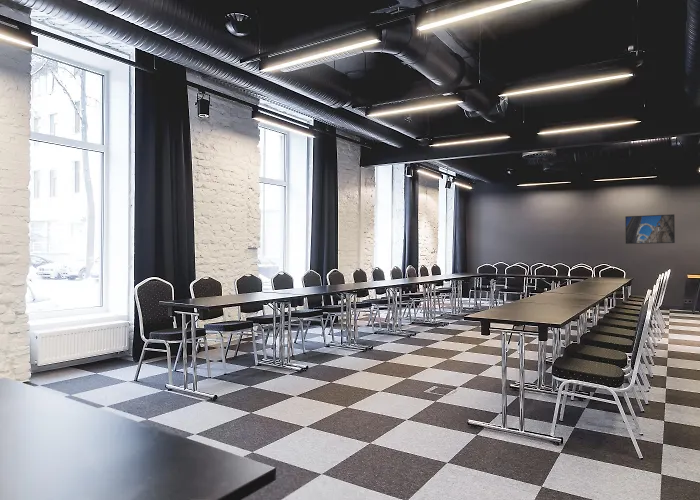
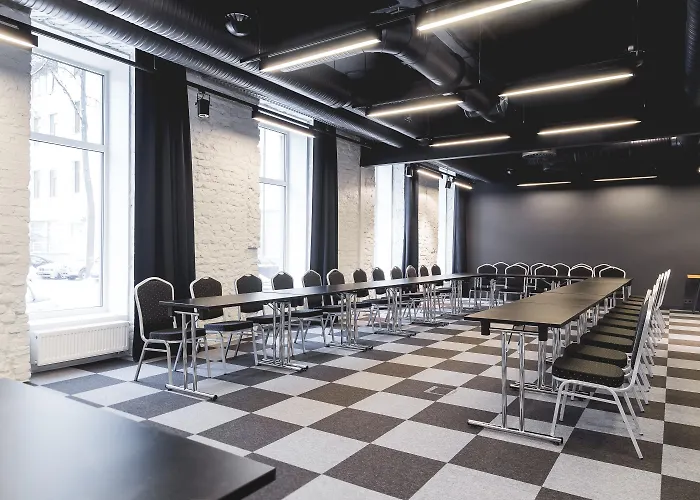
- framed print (649, 229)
